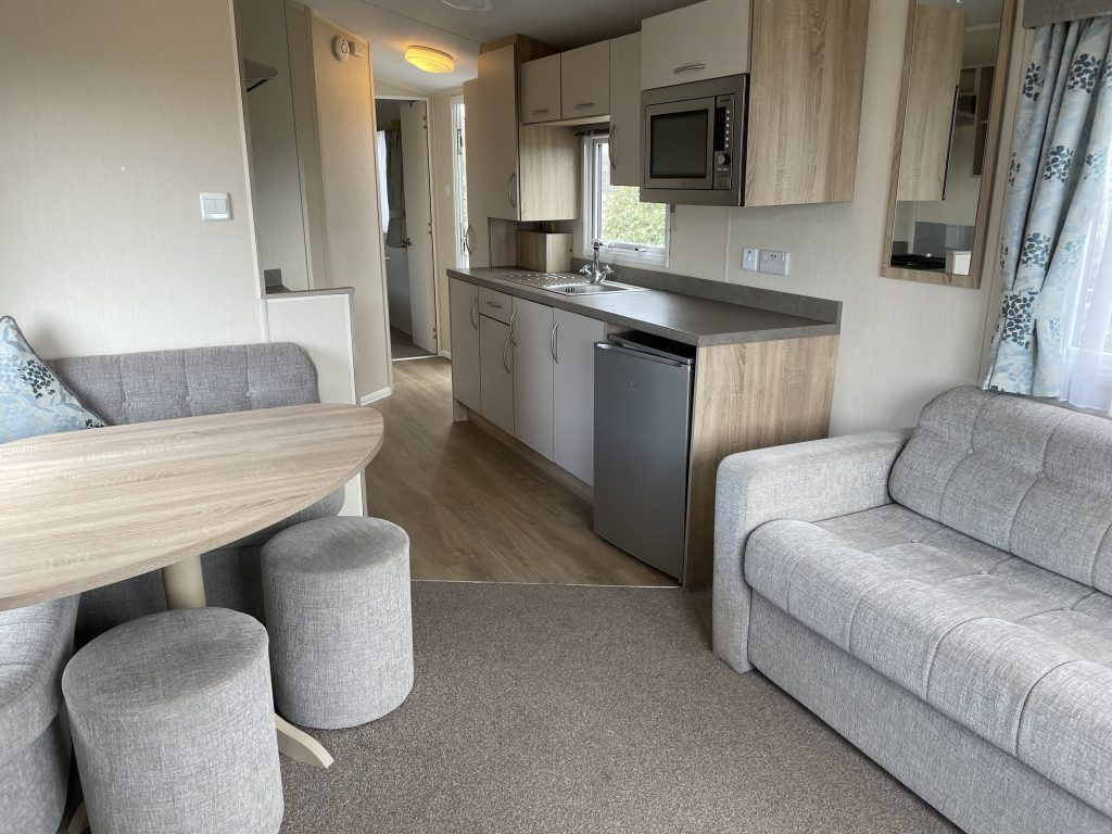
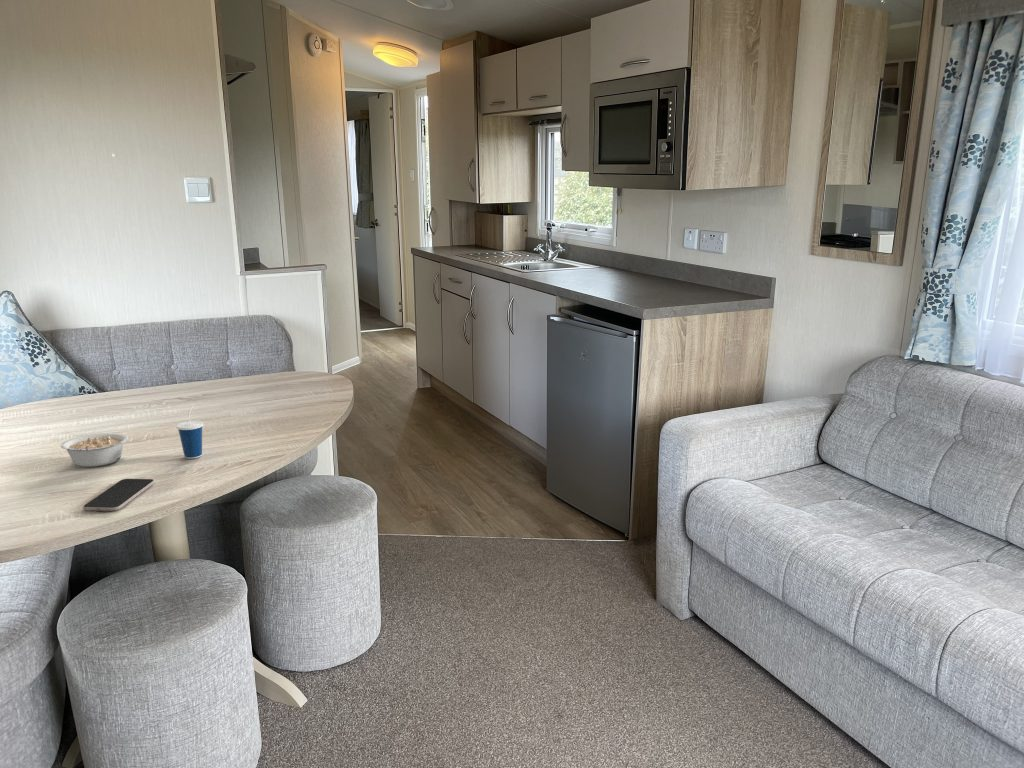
+ legume (98, 448)
+ cup (190, 431)
+ smartphone (120, 493)
